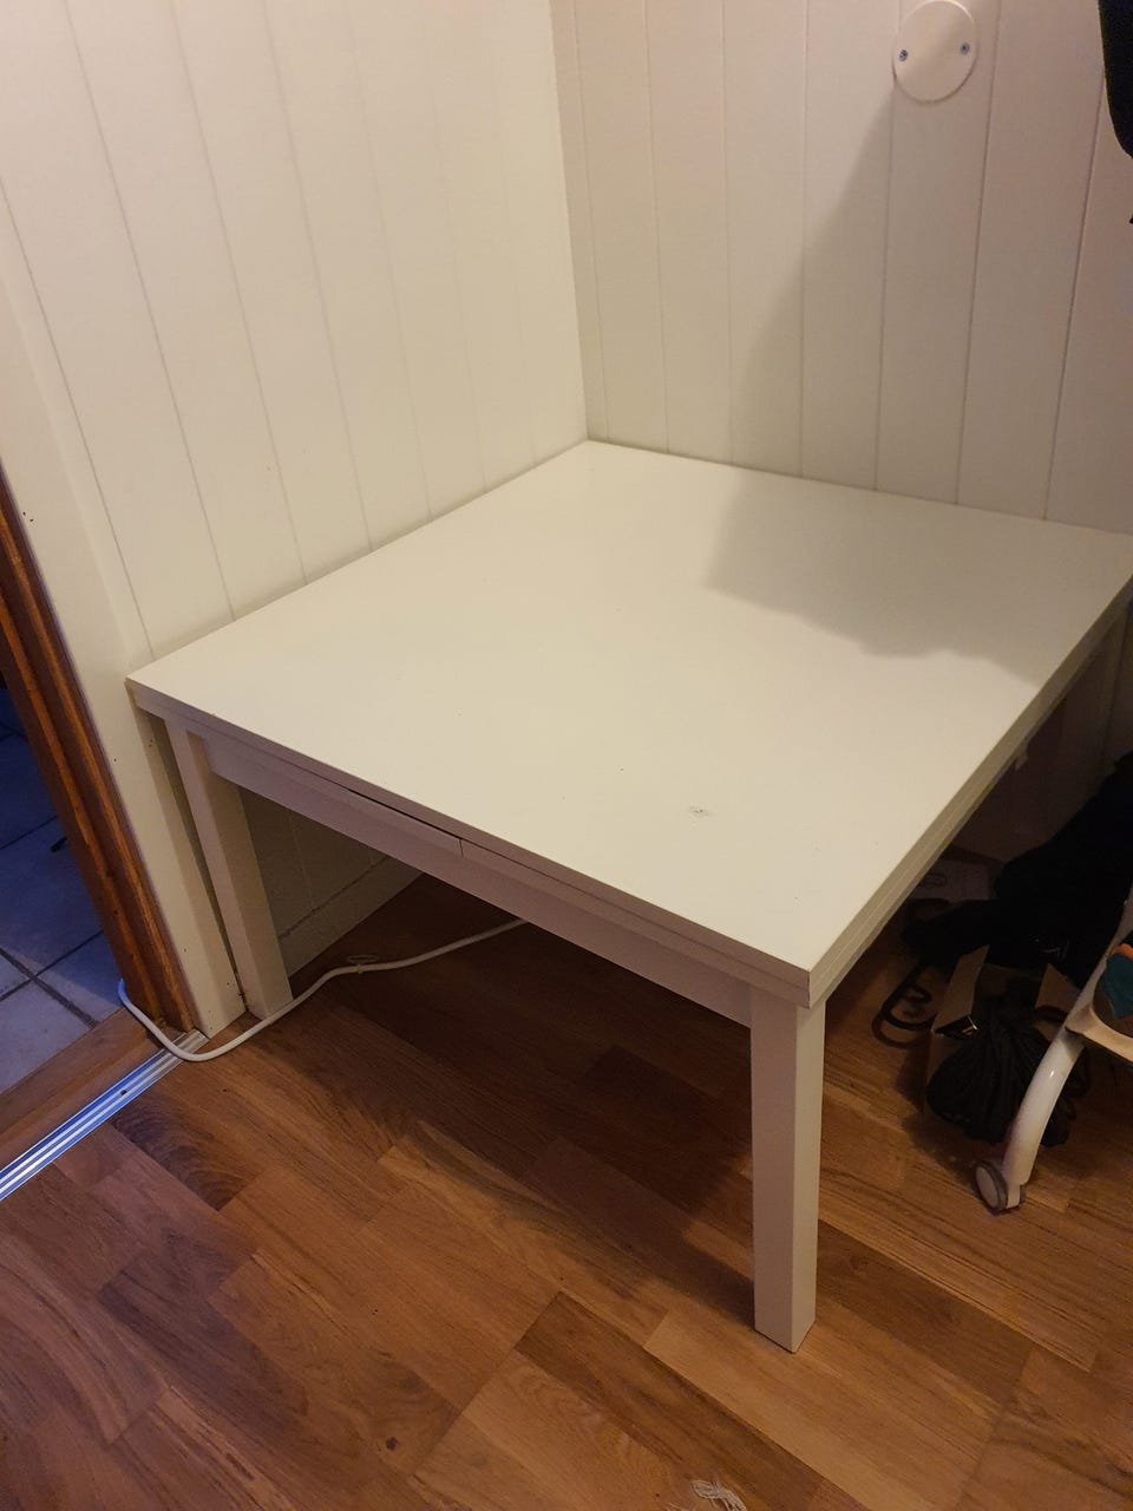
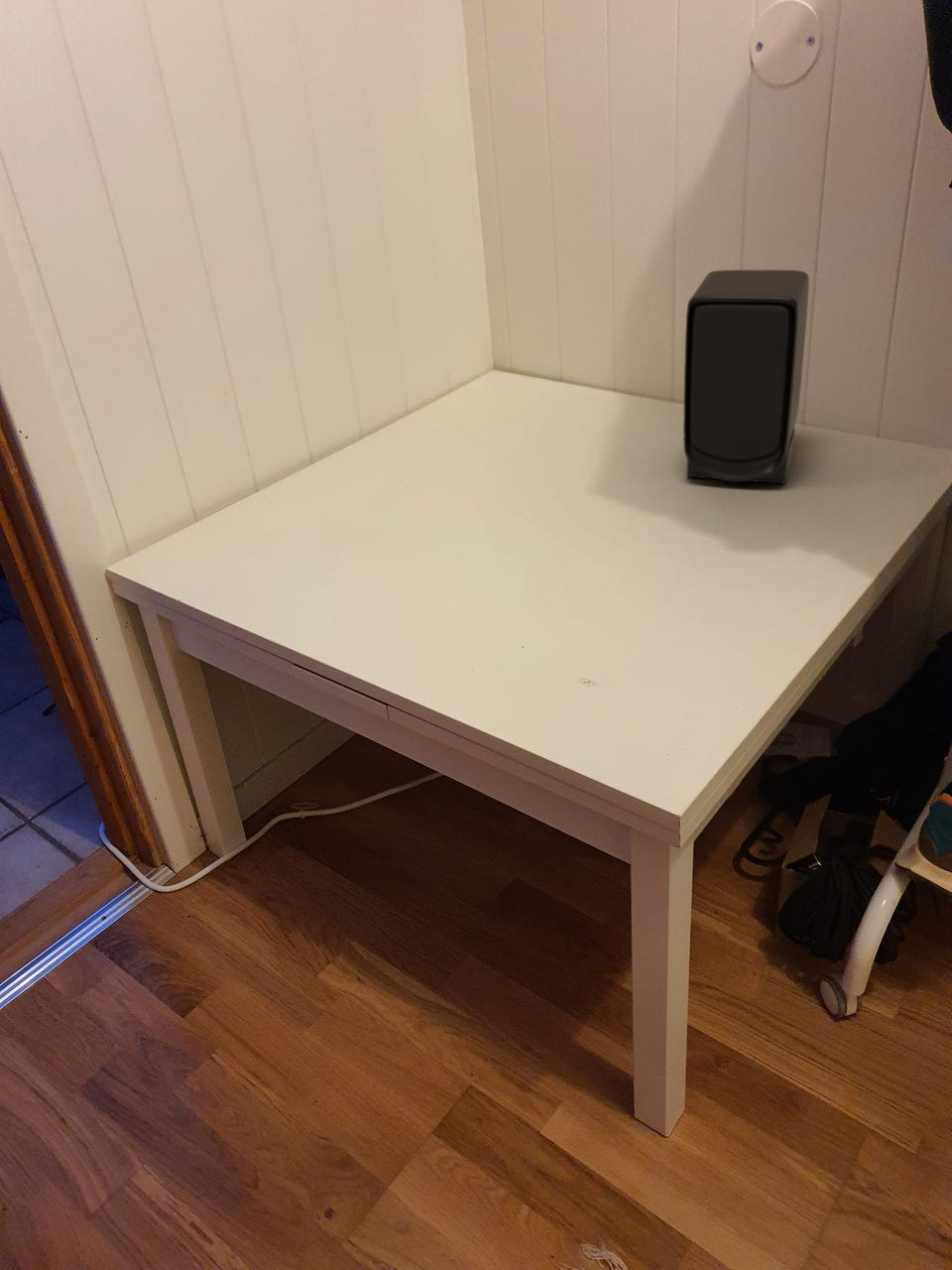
+ speaker (744, 380)
